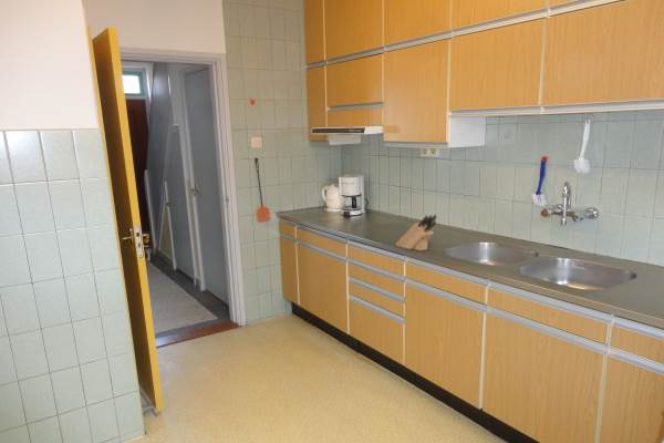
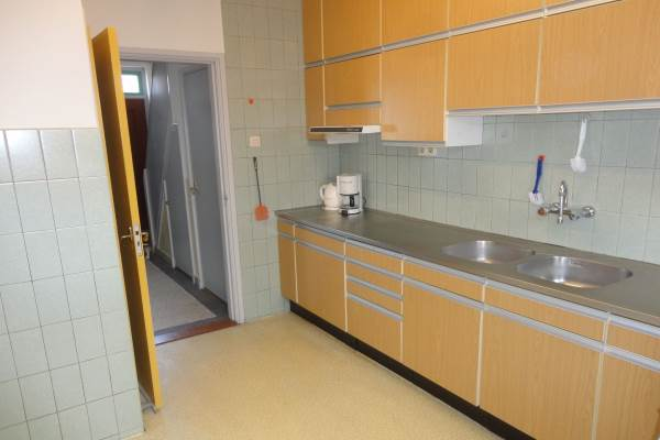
- knife block (416, 230)
